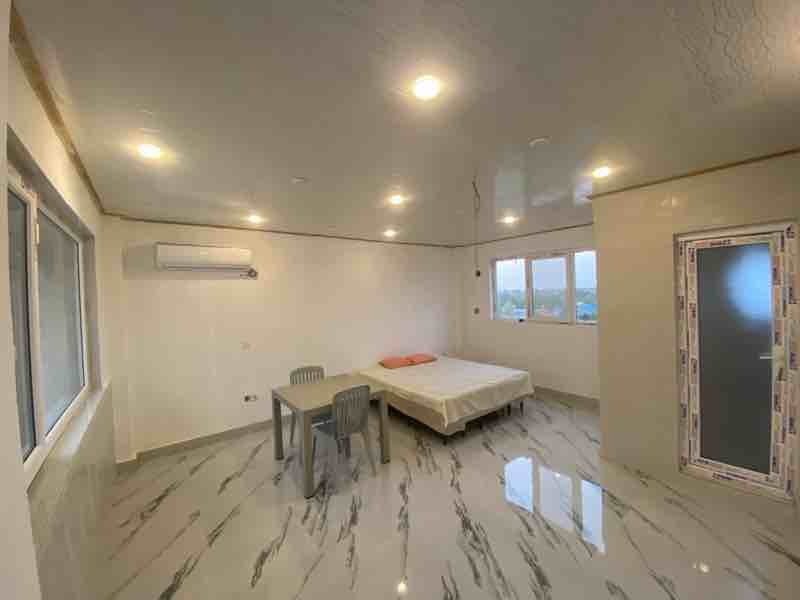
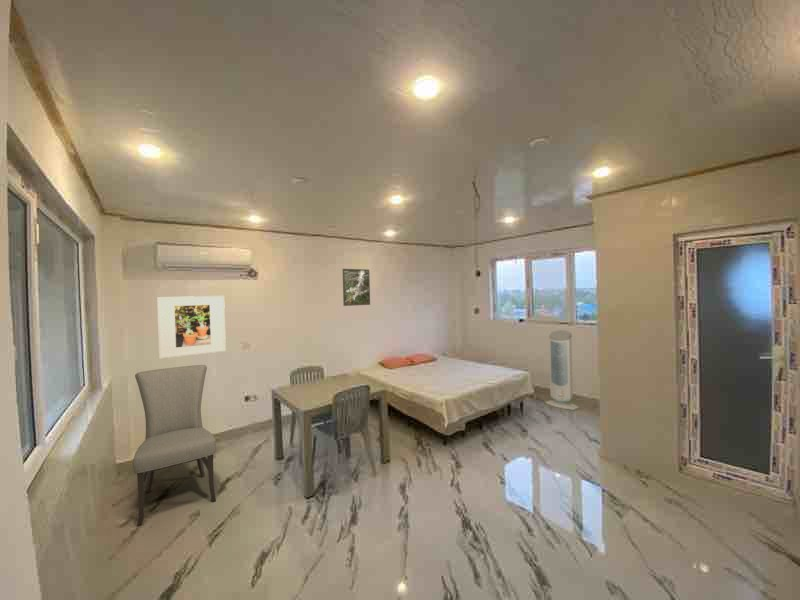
+ chair (175, 433)
+ air purifier (561, 368)
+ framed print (356, 287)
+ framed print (193, 325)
